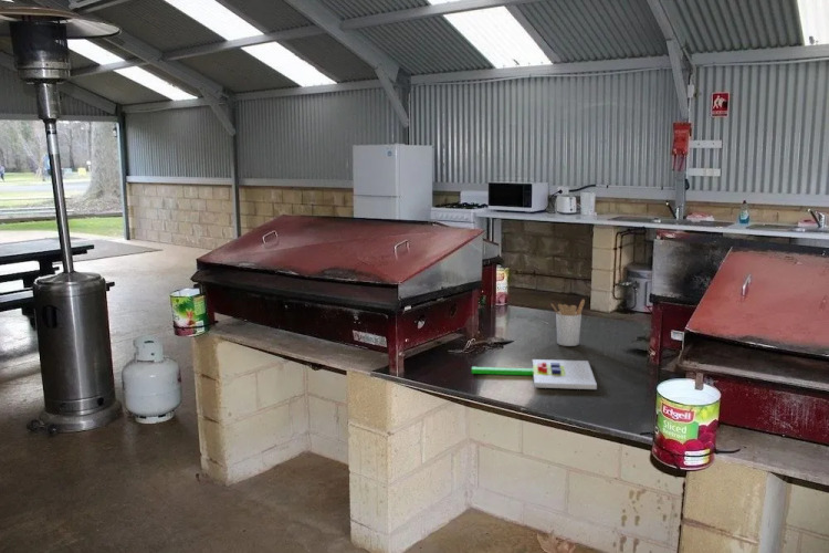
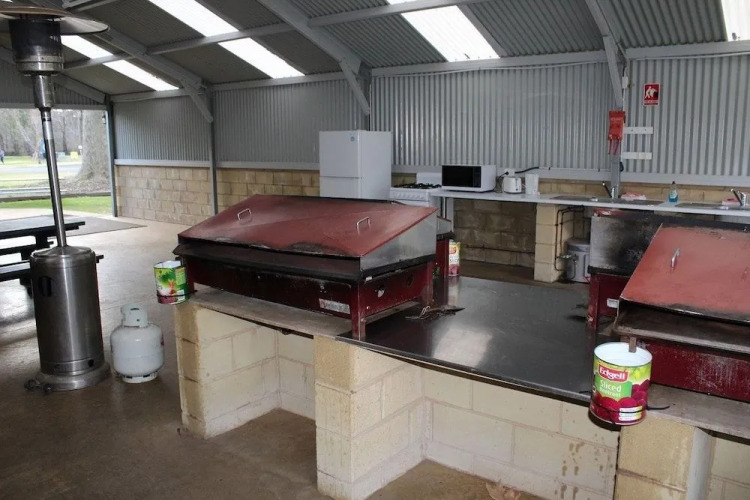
- chopping board (531, 369)
- utensil holder (567, 322)
